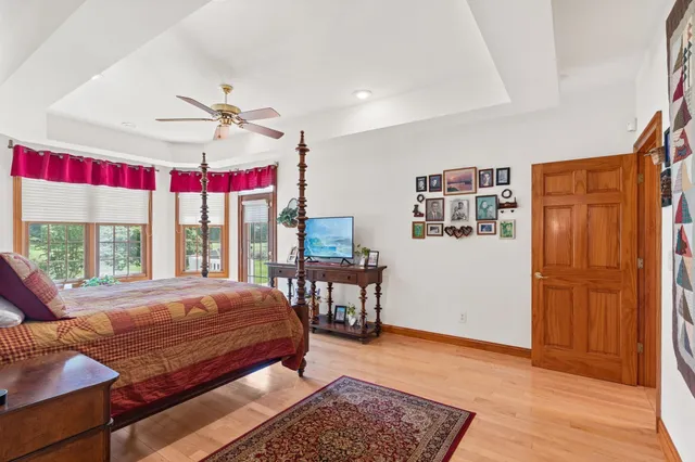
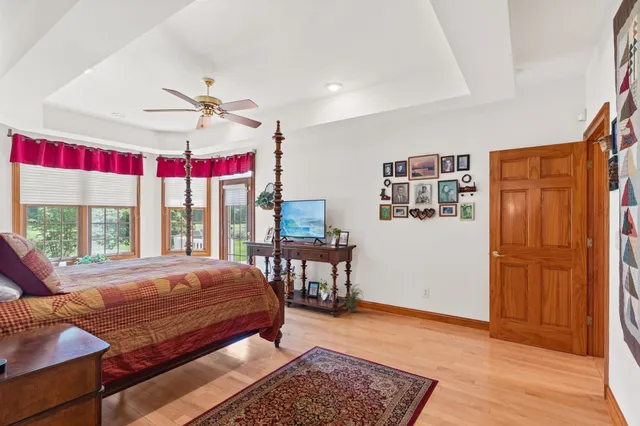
+ potted plant (354, 297)
